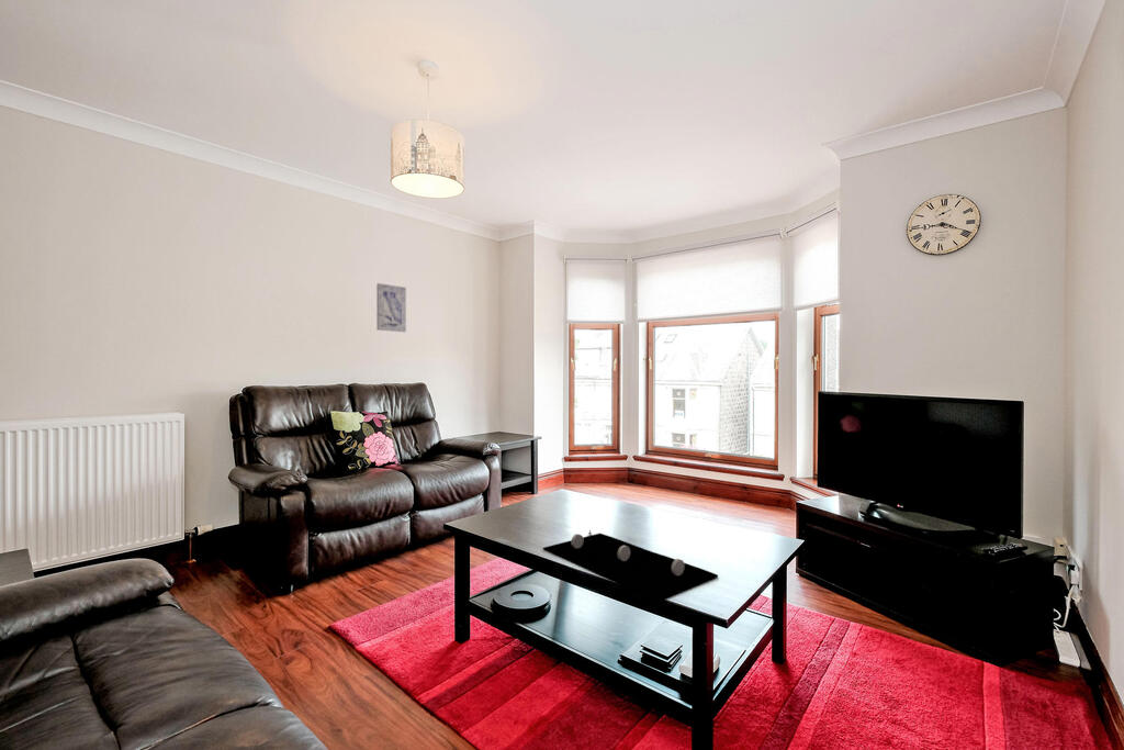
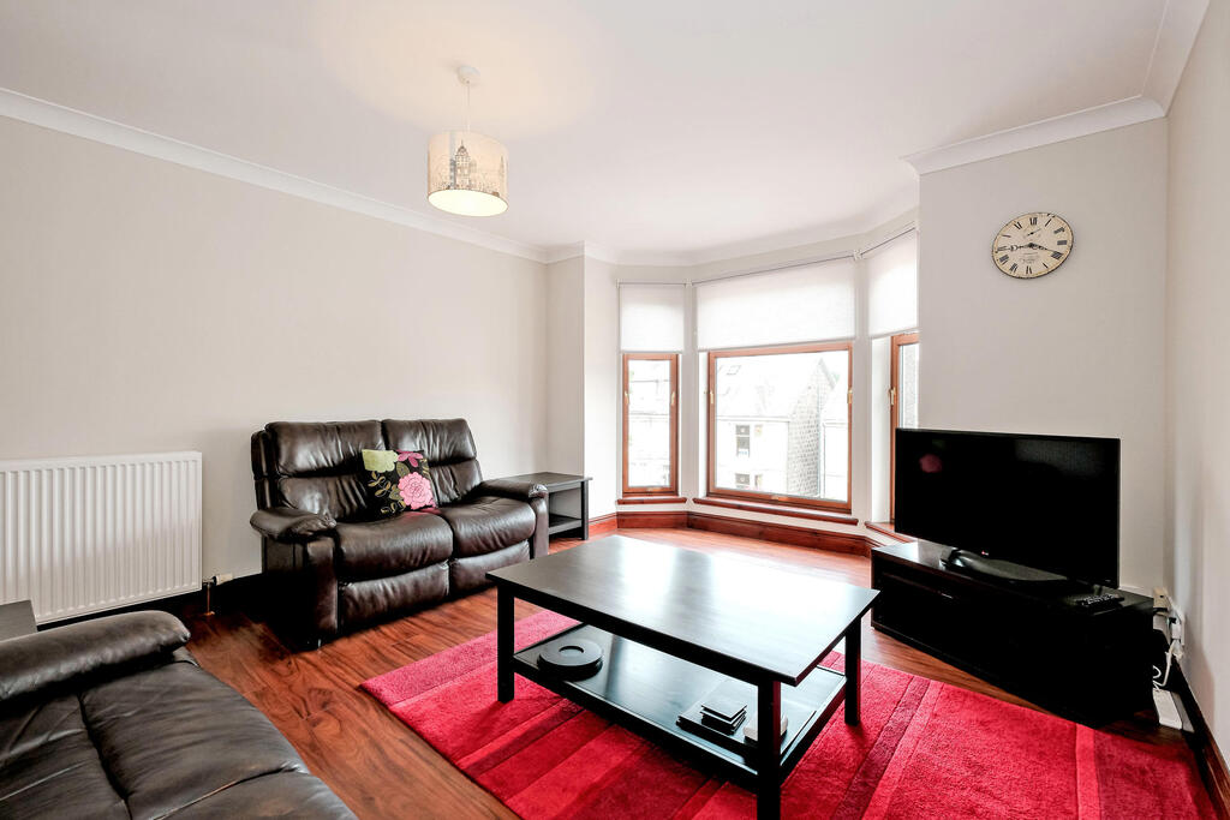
- wall art (391, 307)
- decorative tray (623, 553)
